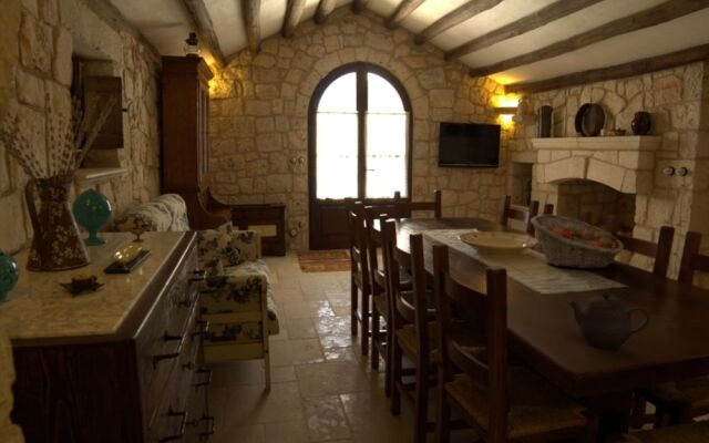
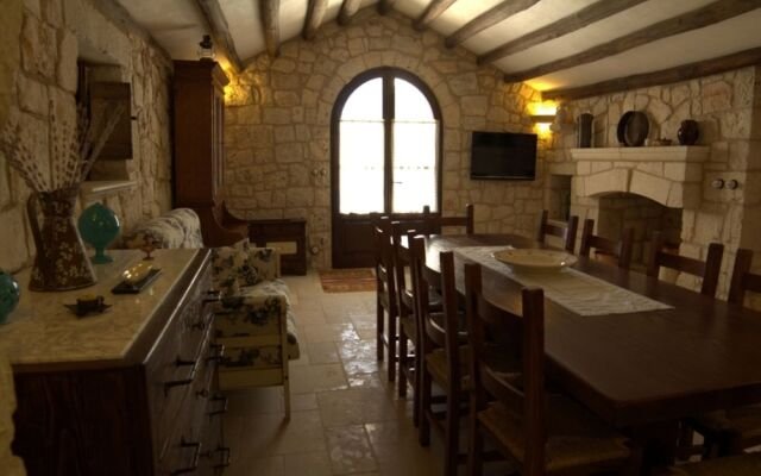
- fruit basket (575, 239)
- teapot (608, 317)
